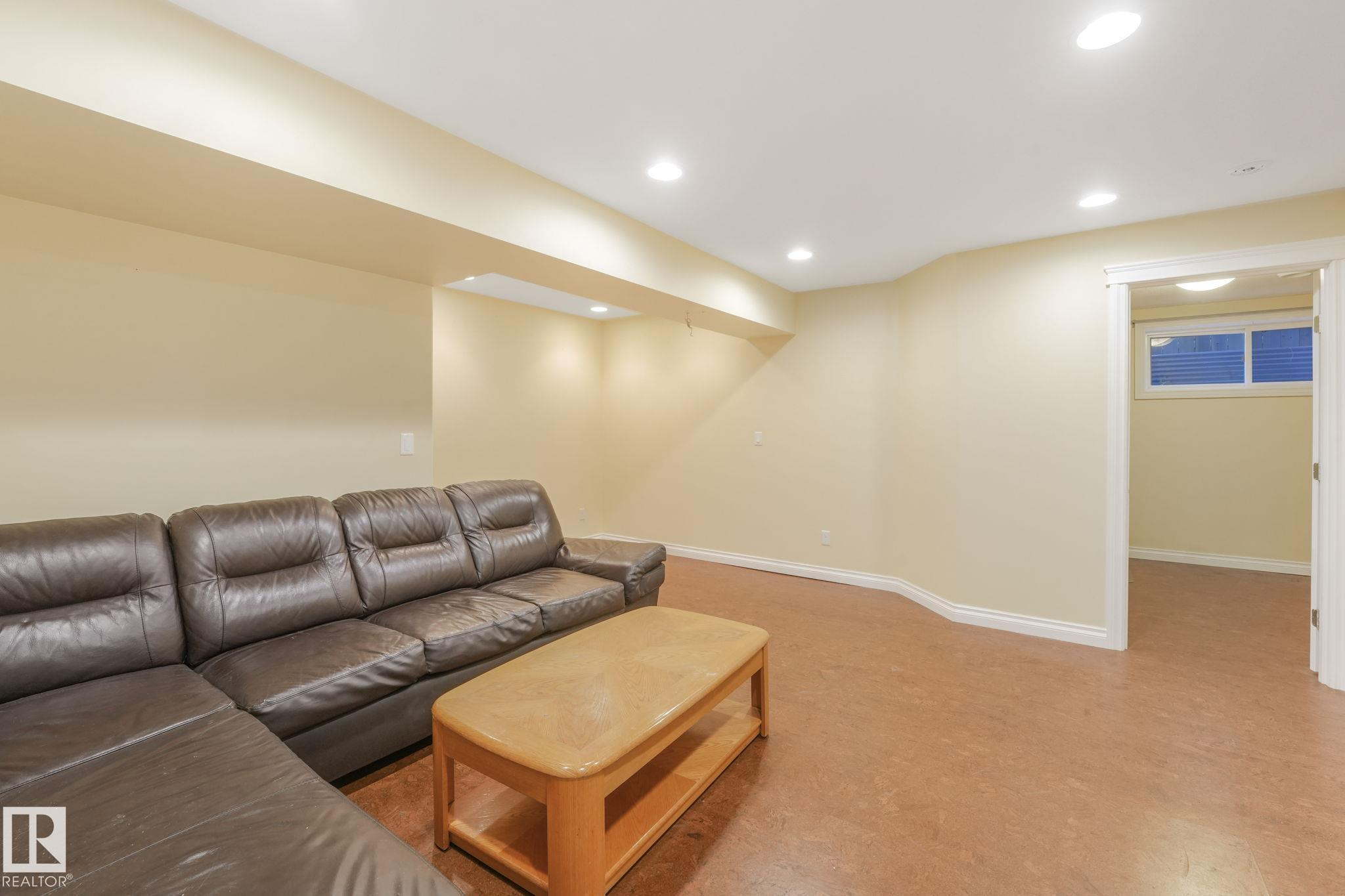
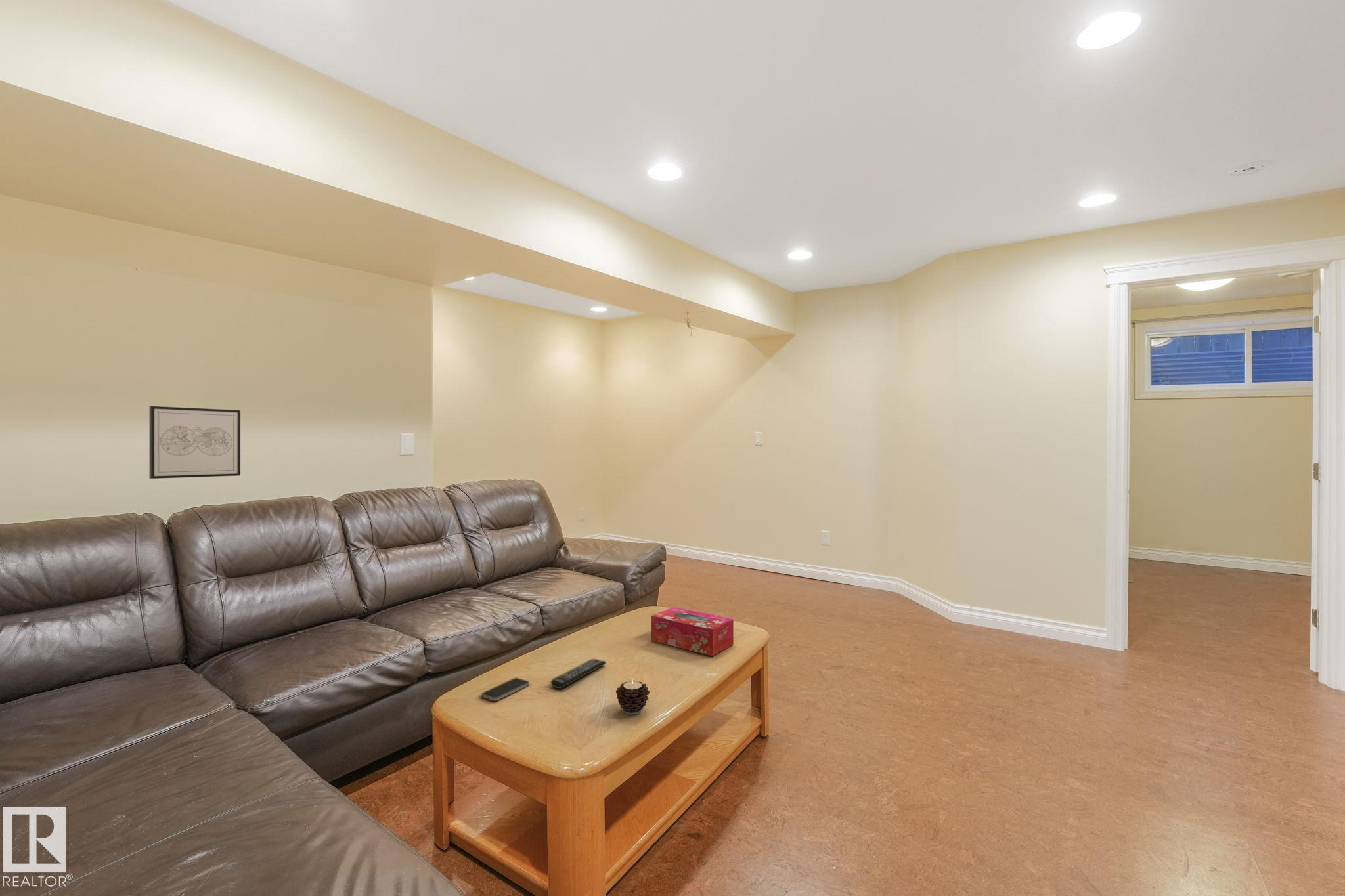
+ smartphone (506, 689)
+ candle (632, 694)
+ tissue box (692, 629)
+ remote control (579, 672)
+ wall art (197, 442)
